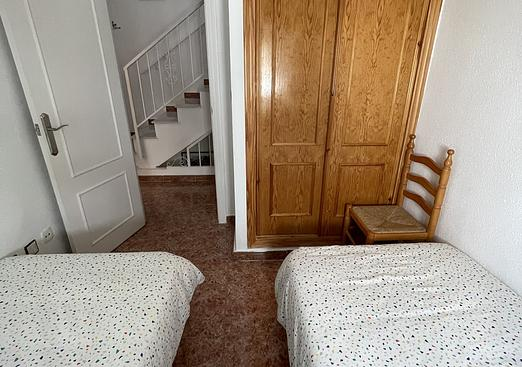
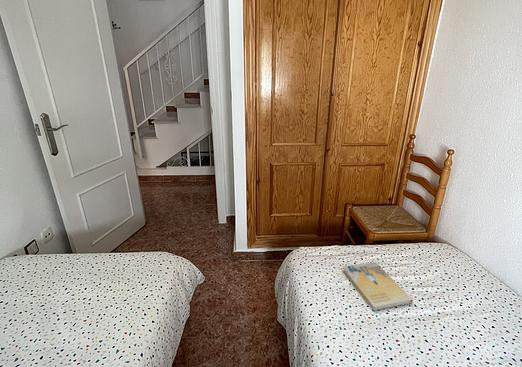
+ book (374, 283)
